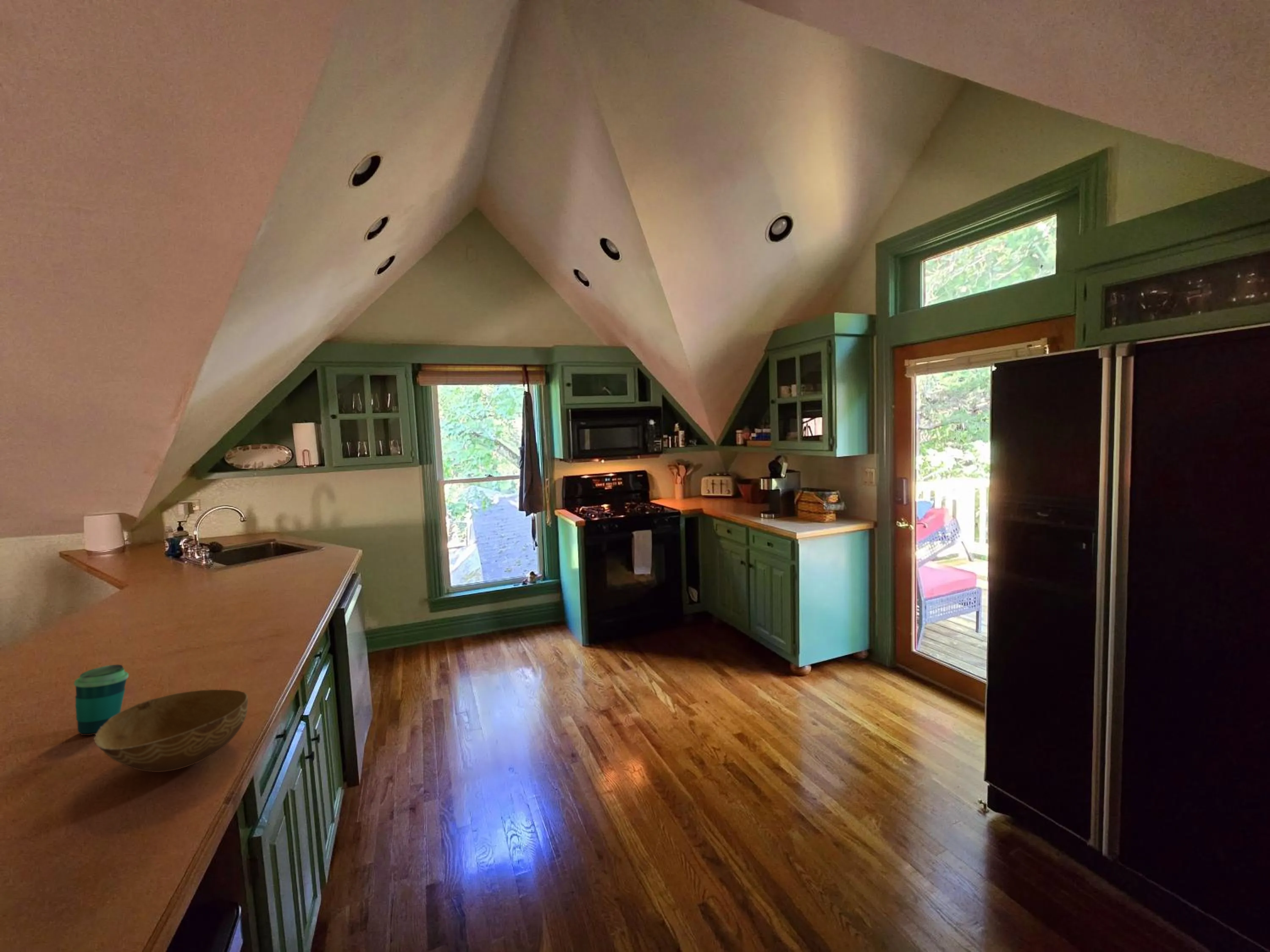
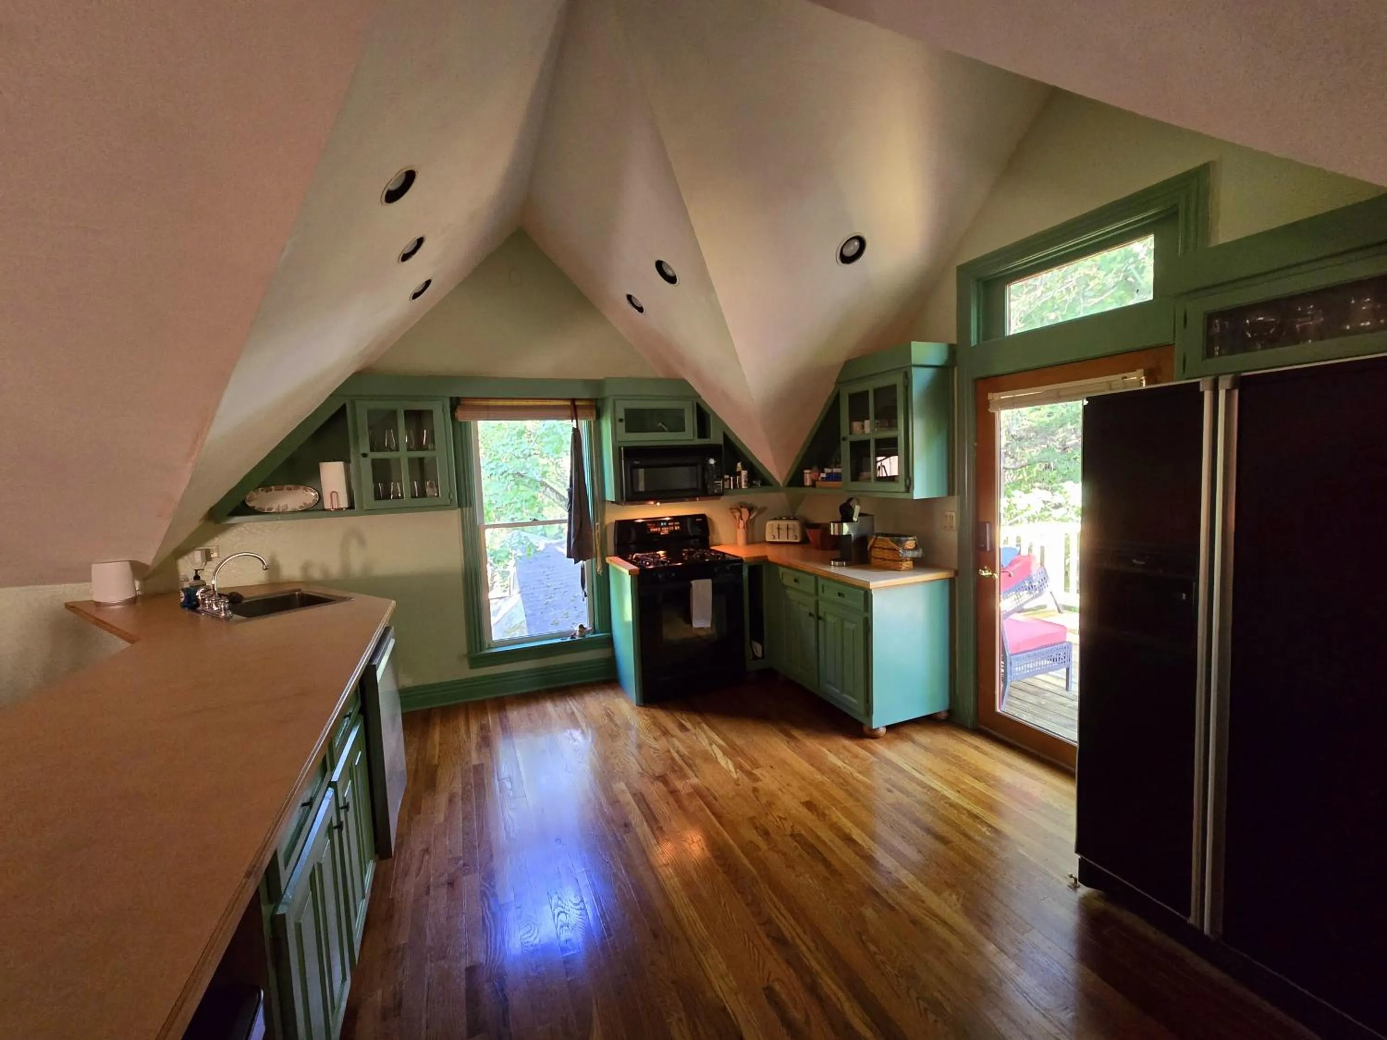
- cup (103, 699)
- bowl (177, 735)
